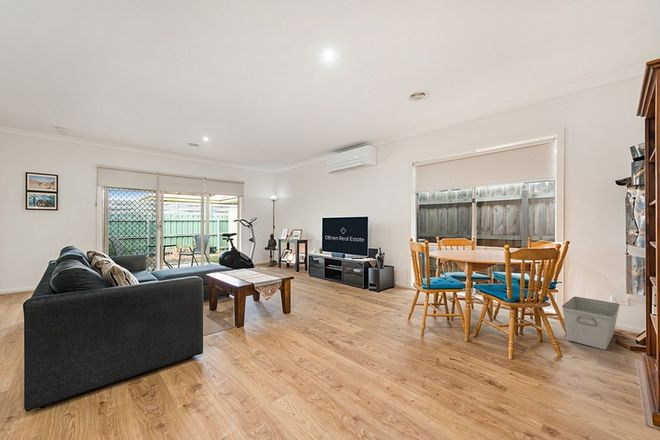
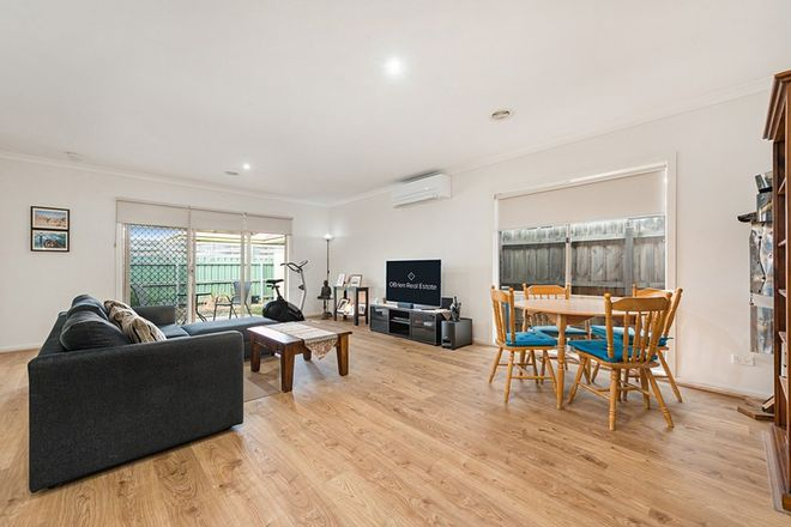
- storage bin (591, 320)
